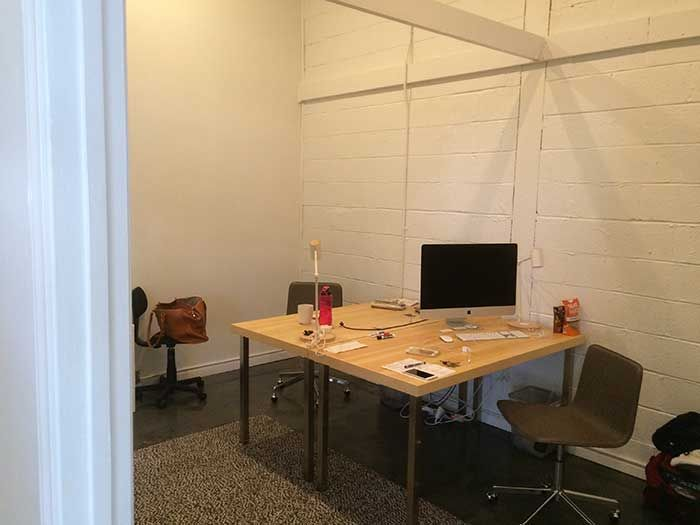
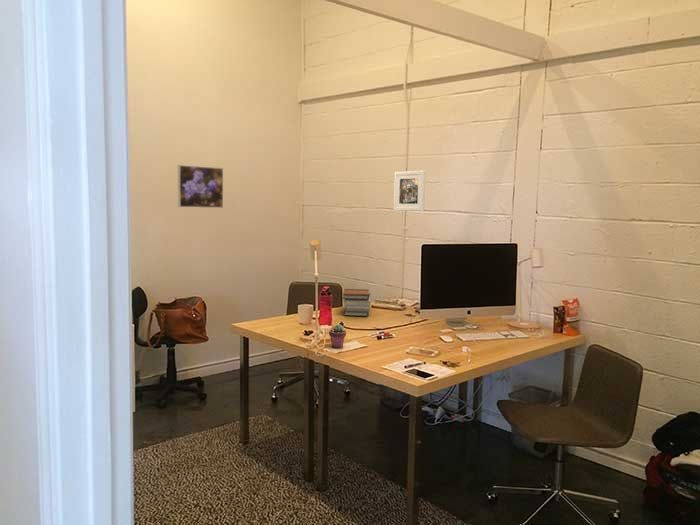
+ book stack (356, 302)
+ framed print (409, 191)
+ potted succulent (337, 335)
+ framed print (201, 187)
